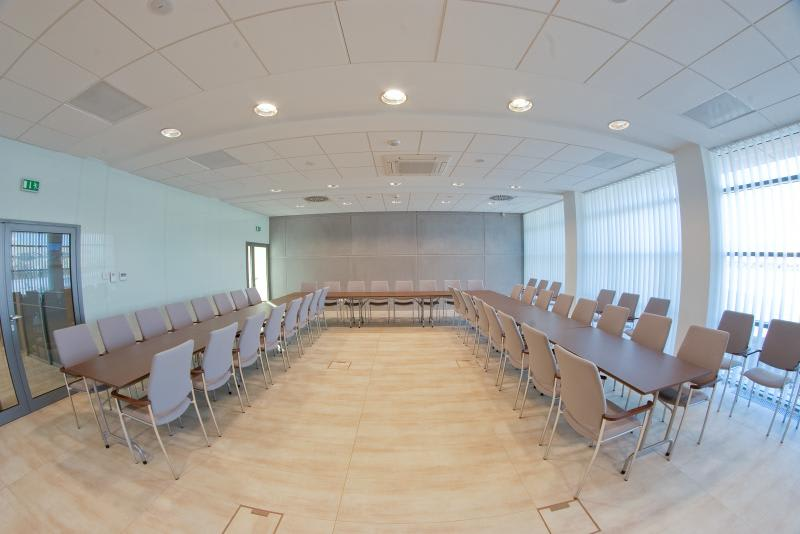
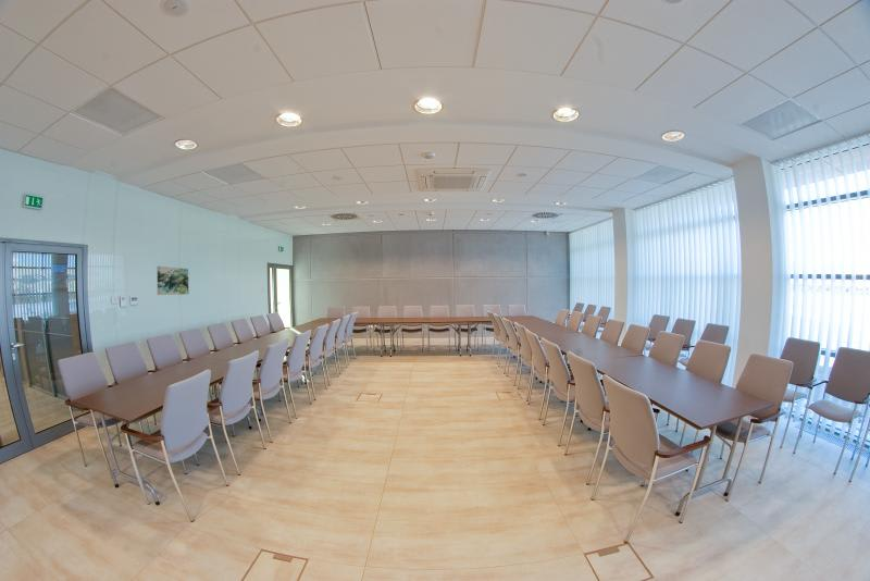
+ wall art (173, 281)
